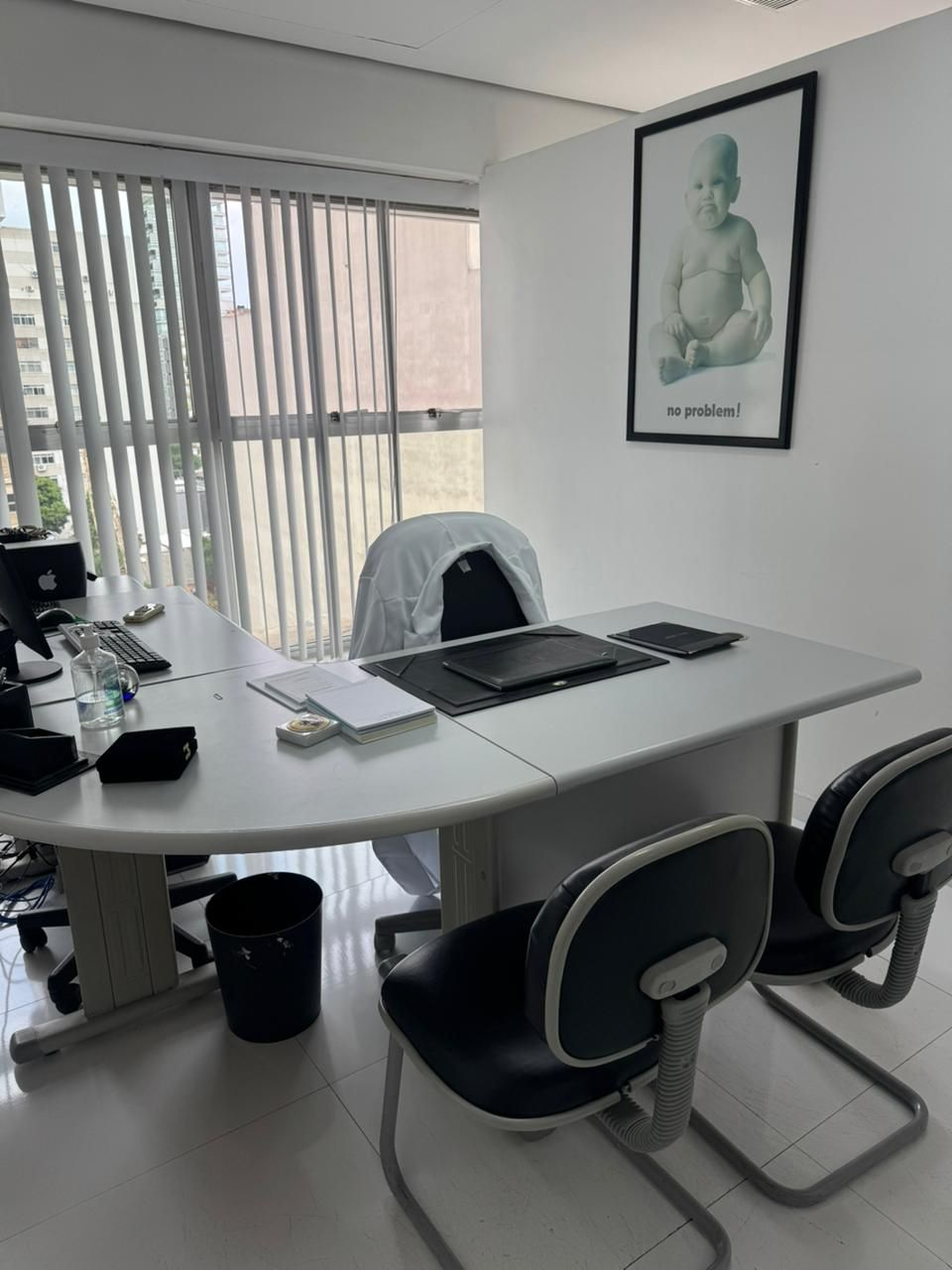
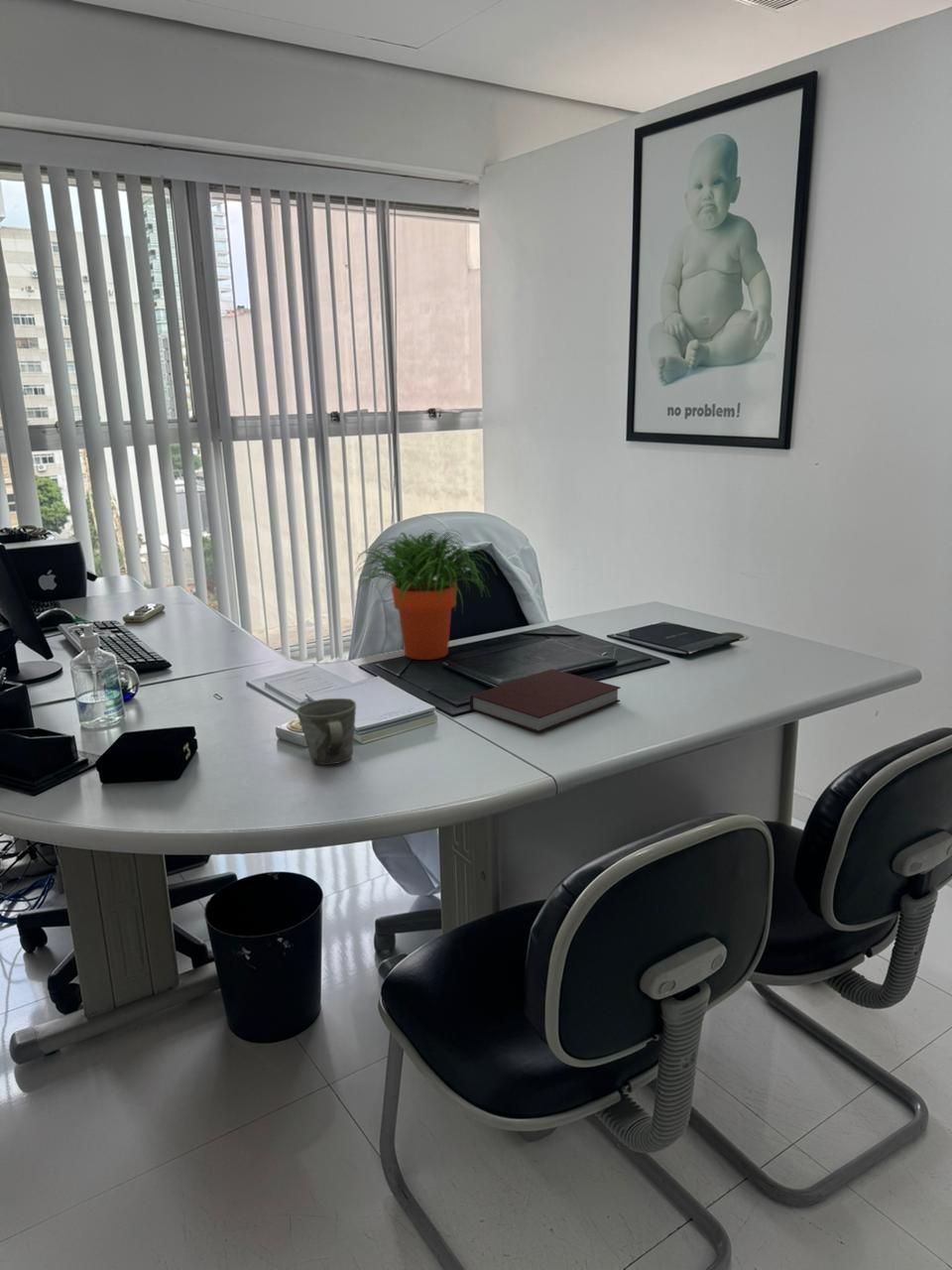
+ mug (329, 733)
+ notebook (545, 698)
+ potted plant (426, 592)
